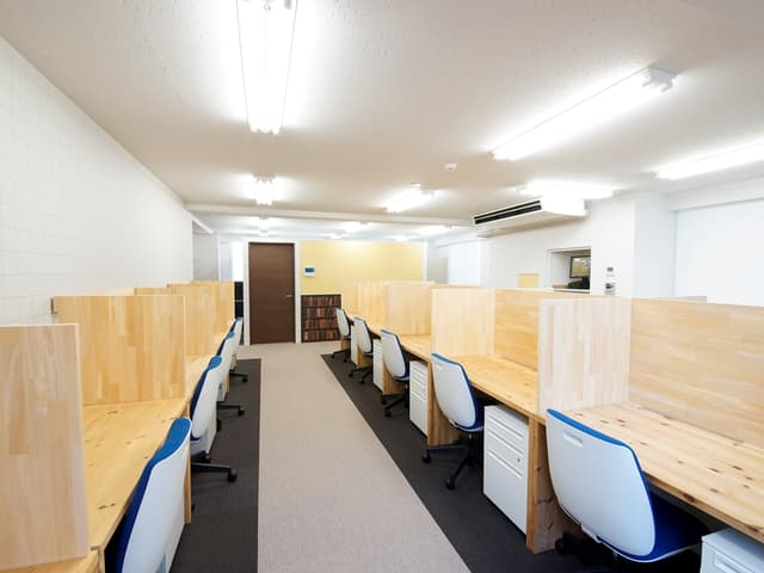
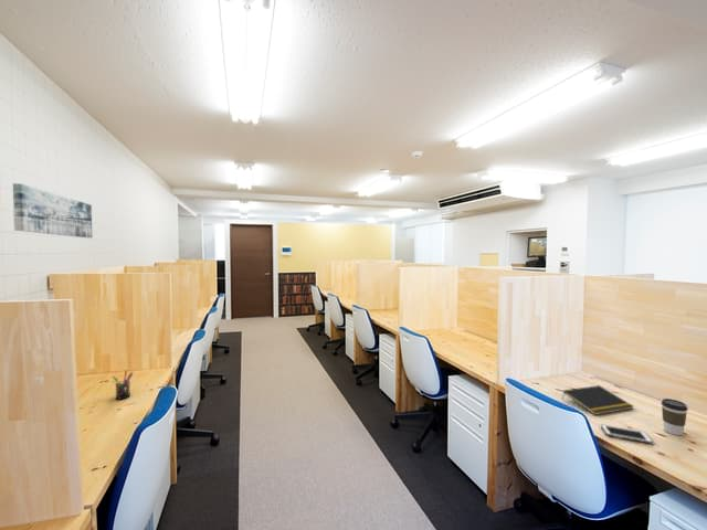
+ pen holder (122, 384)
+ notepad (597, 399)
+ coffee cup (673, 416)
+ wall art (60, 215)
+ cell phone (625, 433)
